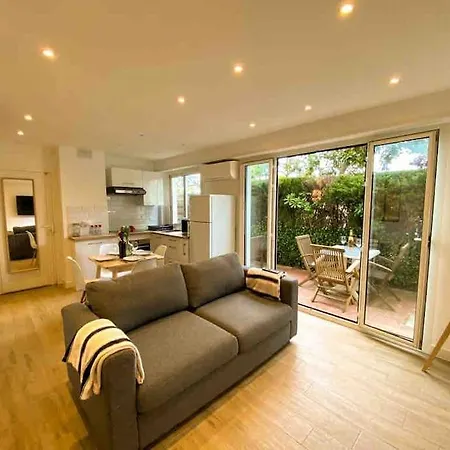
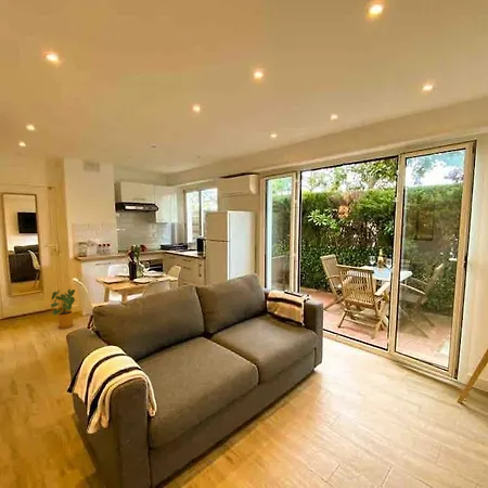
+ house plant (63, 309)
